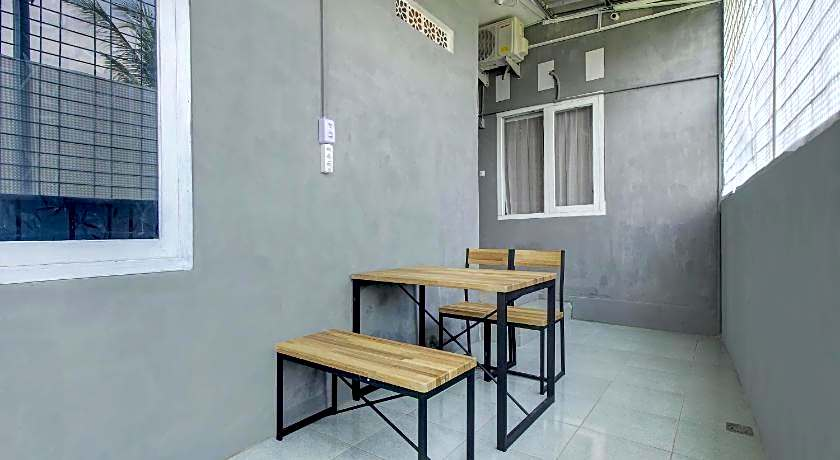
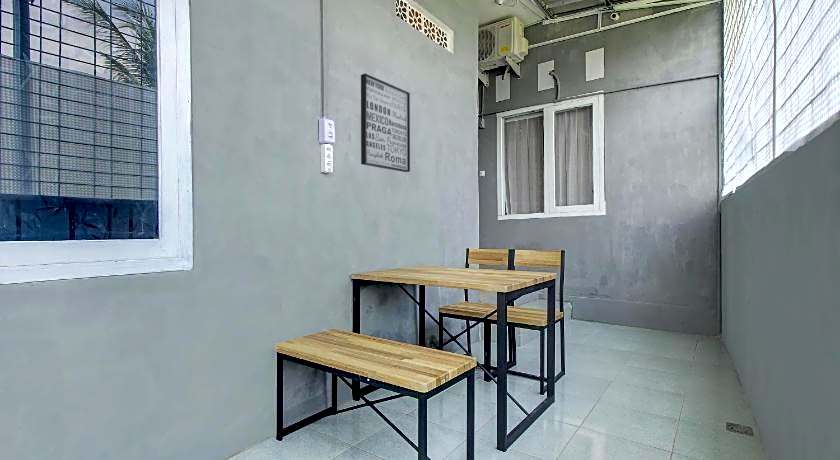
+ wall art (386, 126)
